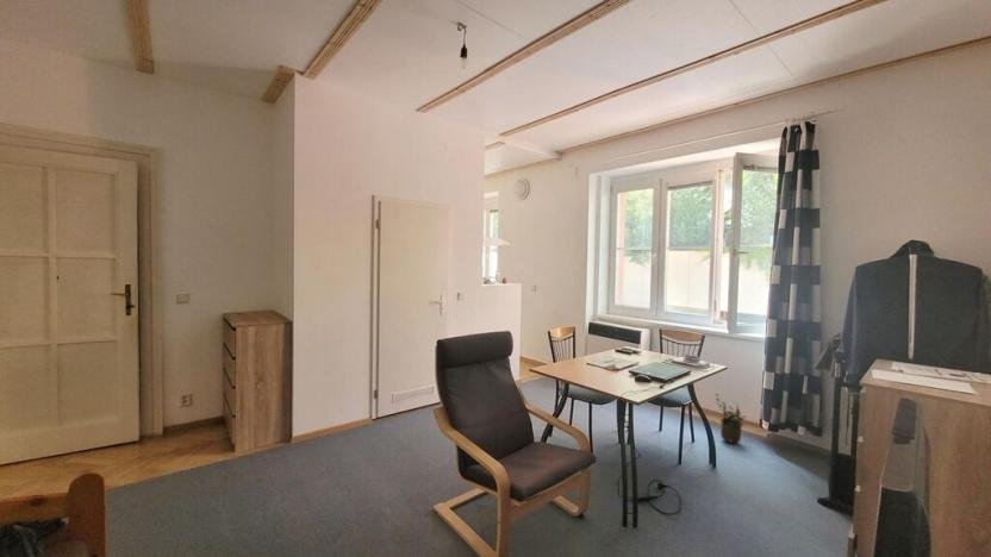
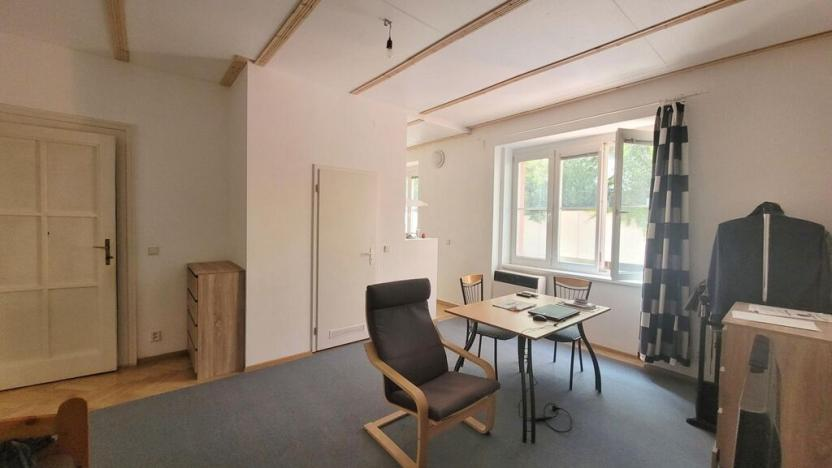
- potted plant (730, 419)
